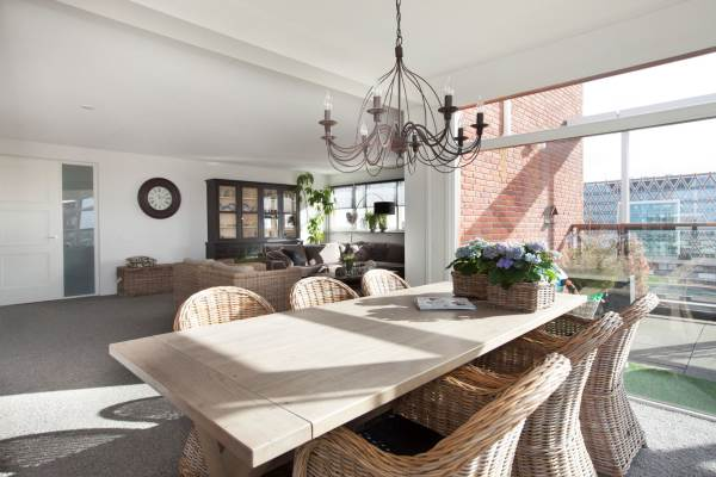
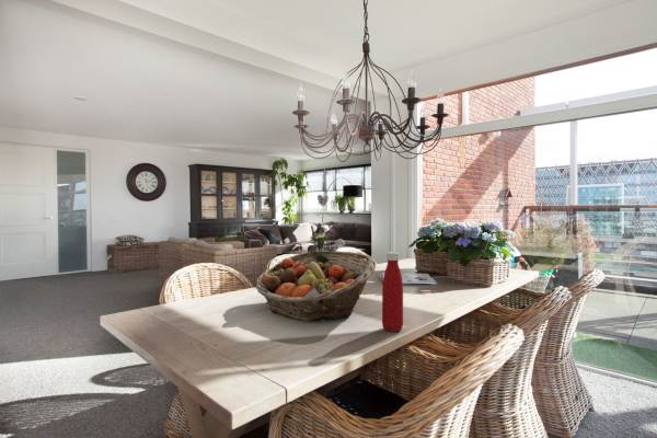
+ fruit basket (314, 281)
+ bottle (392, 290)
